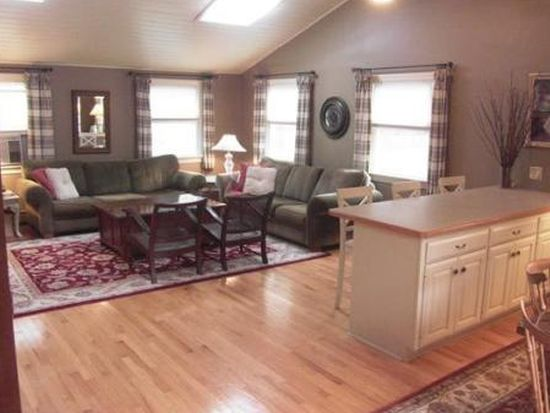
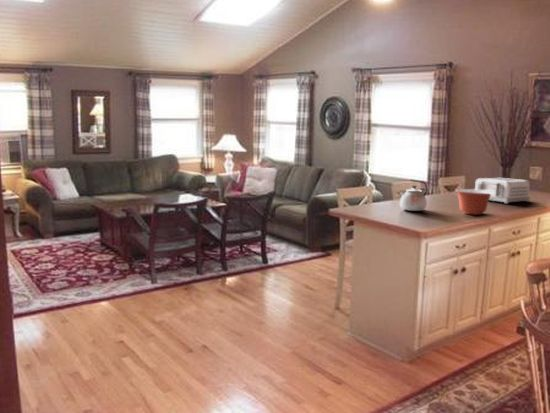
+ kettle (413, 195)
+ toaster (500, 189)
+ mixing bowl (473, 202)
